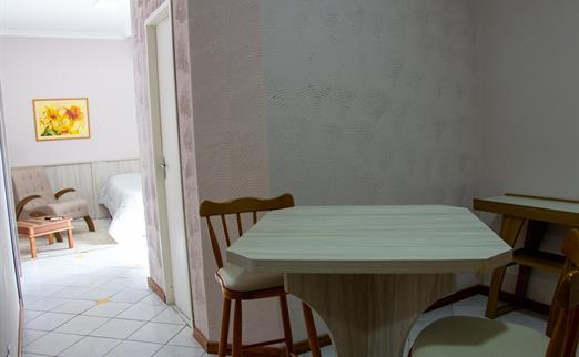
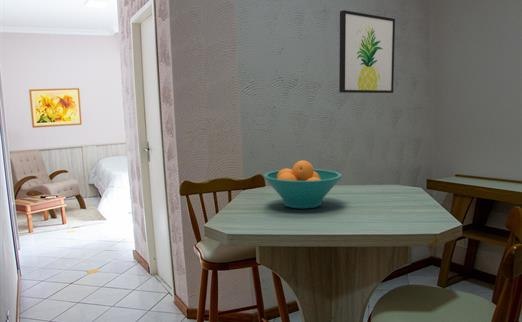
+ wall art (368, 54)
+ fruit bowl (302, 182)
